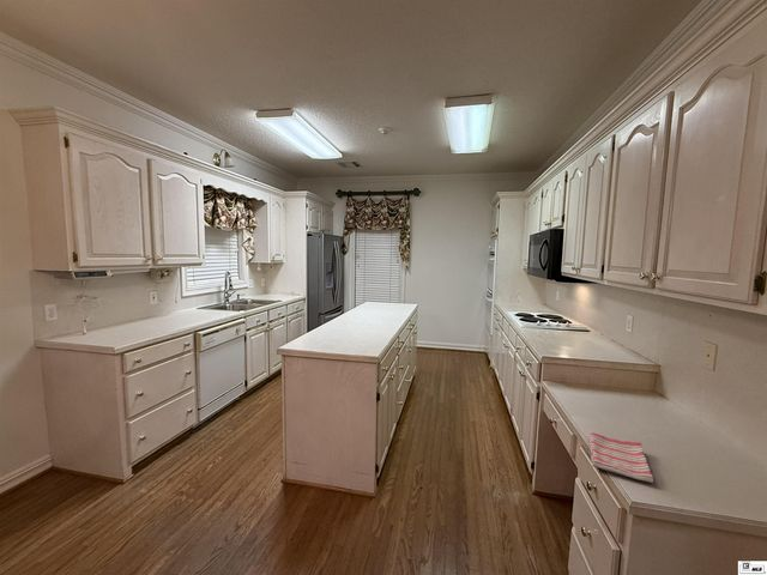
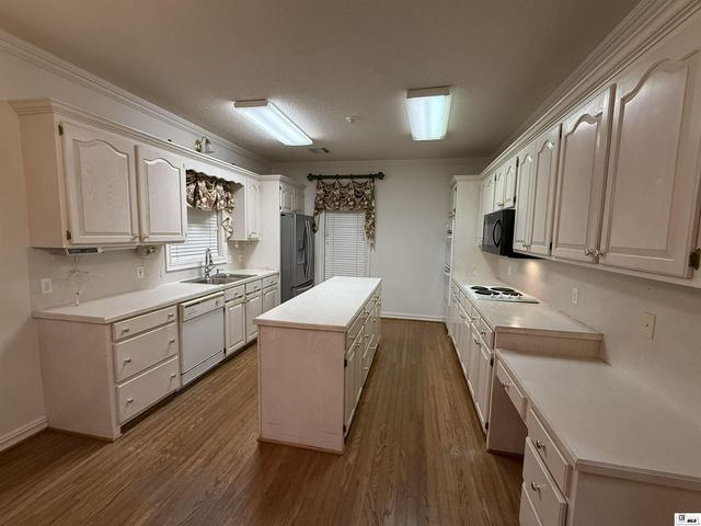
- dish towel (617, 454)
